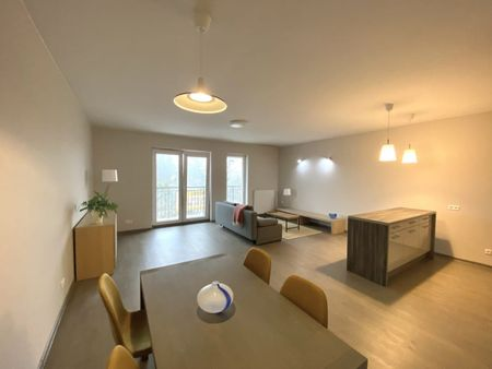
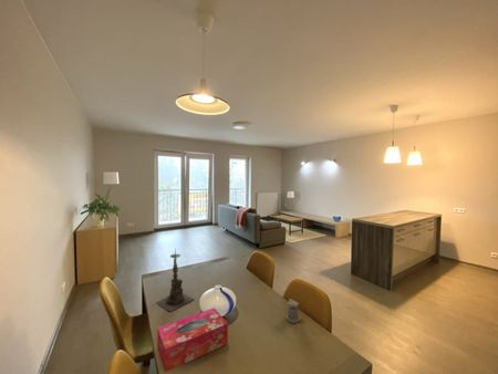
+ candle holder (175, 274)
+ pepper shaker (293, 310)
+ tissue box (193, 335)
